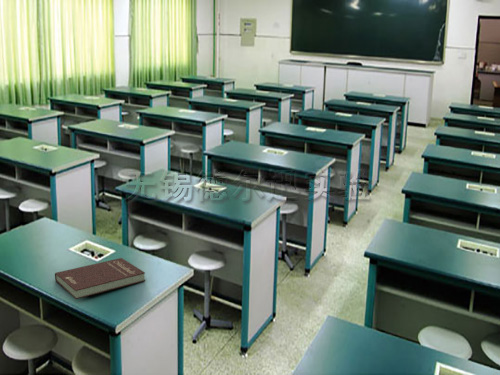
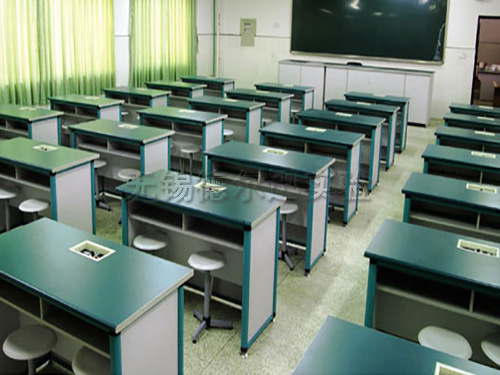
- book (100, 276)
